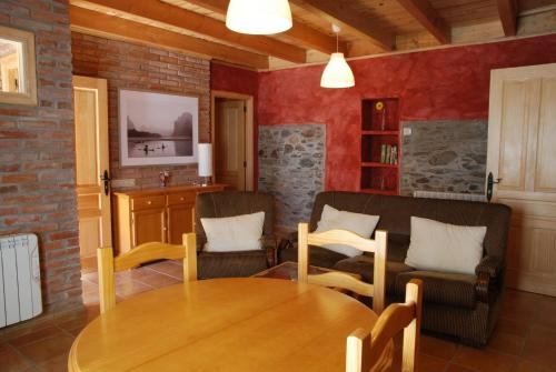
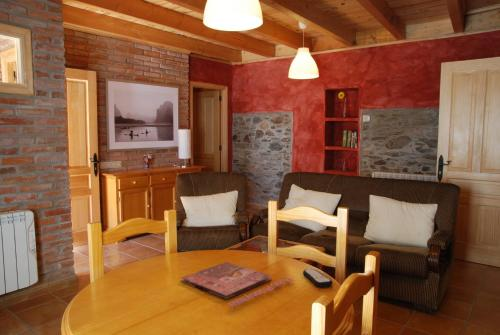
+ cover (233, 280)
+ remote control (316, 277)
